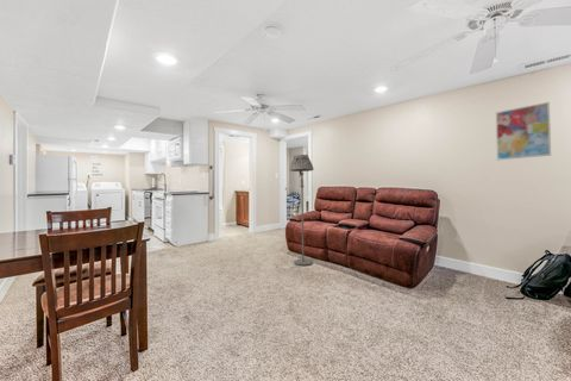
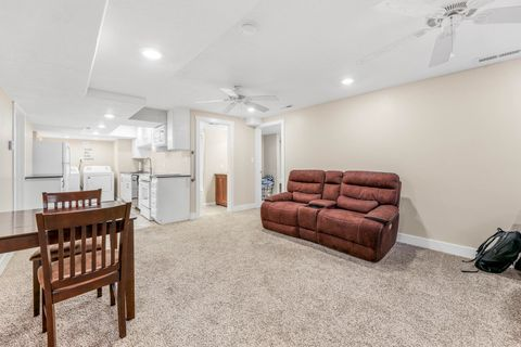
- wall art (521, 132)
- floor lamp (302, 208)
